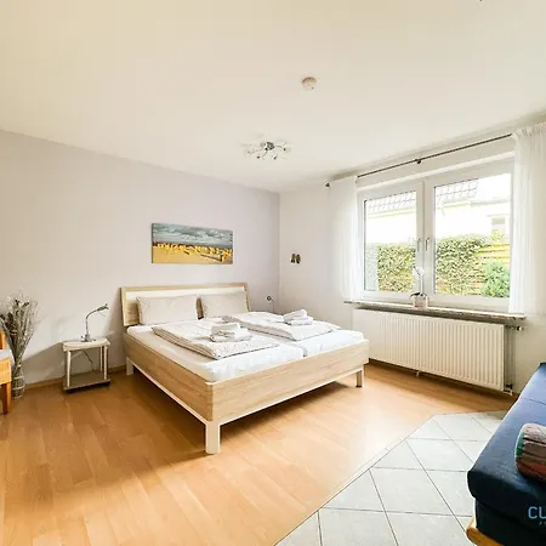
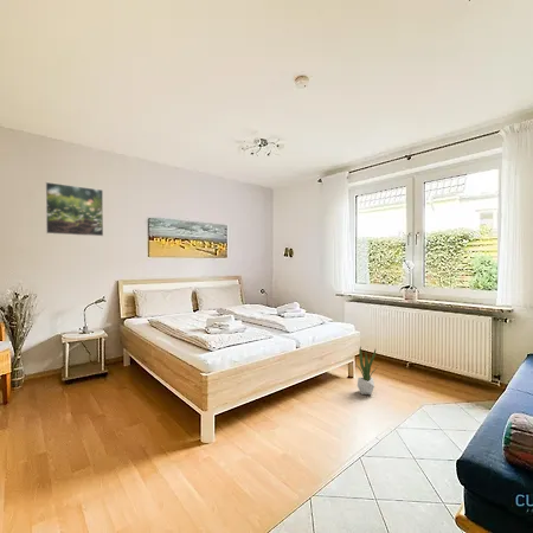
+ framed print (76, 210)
+ potted plant (365, 370)
